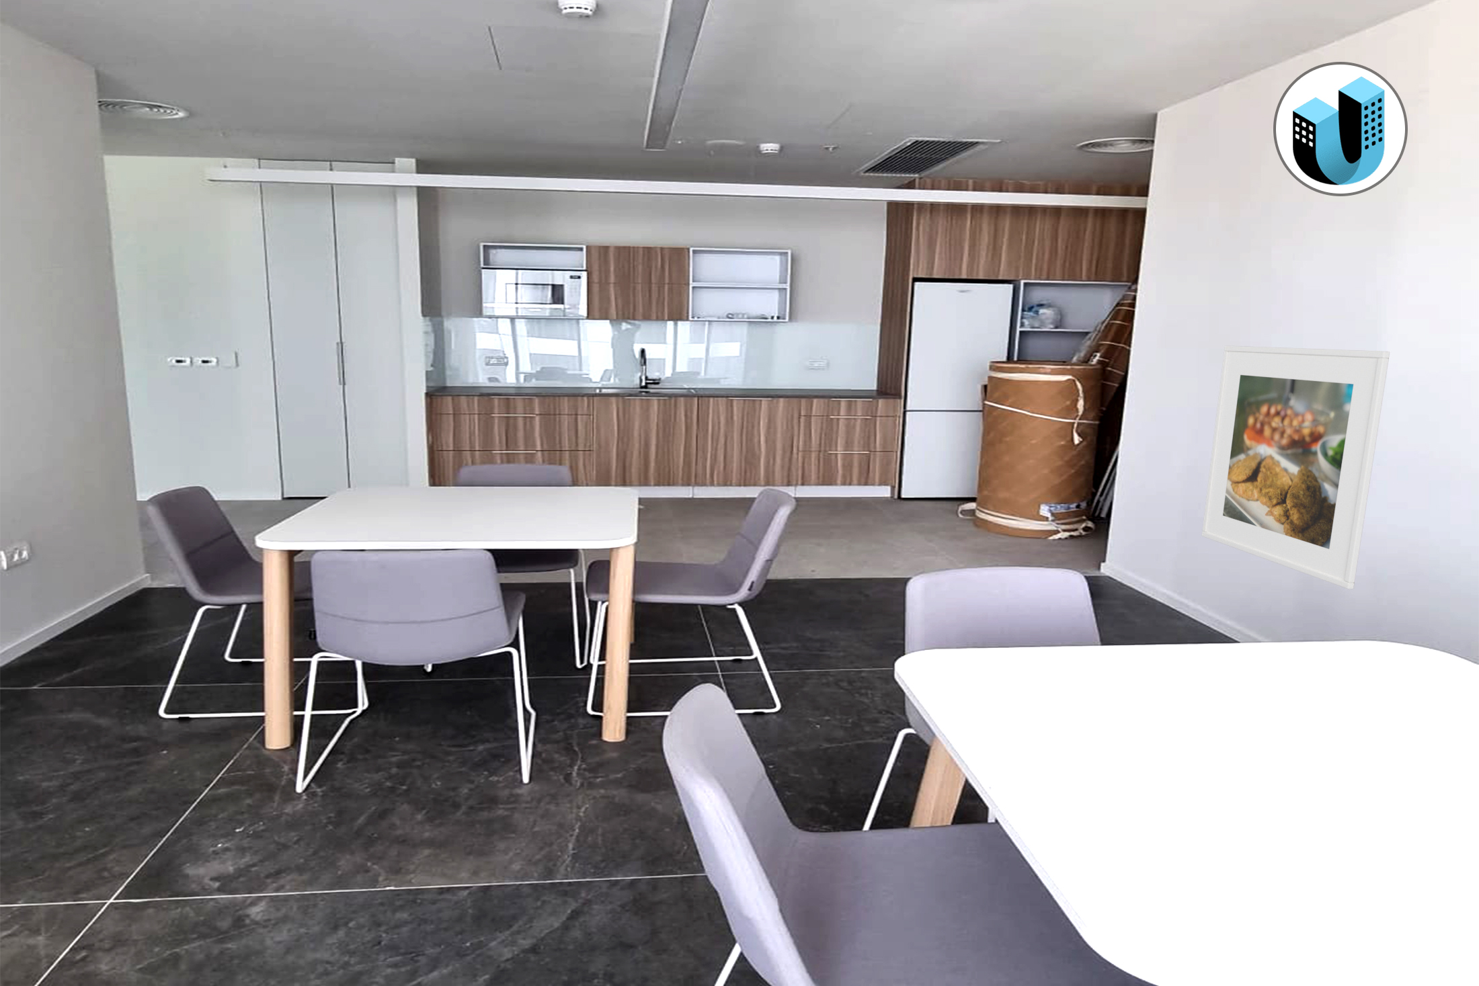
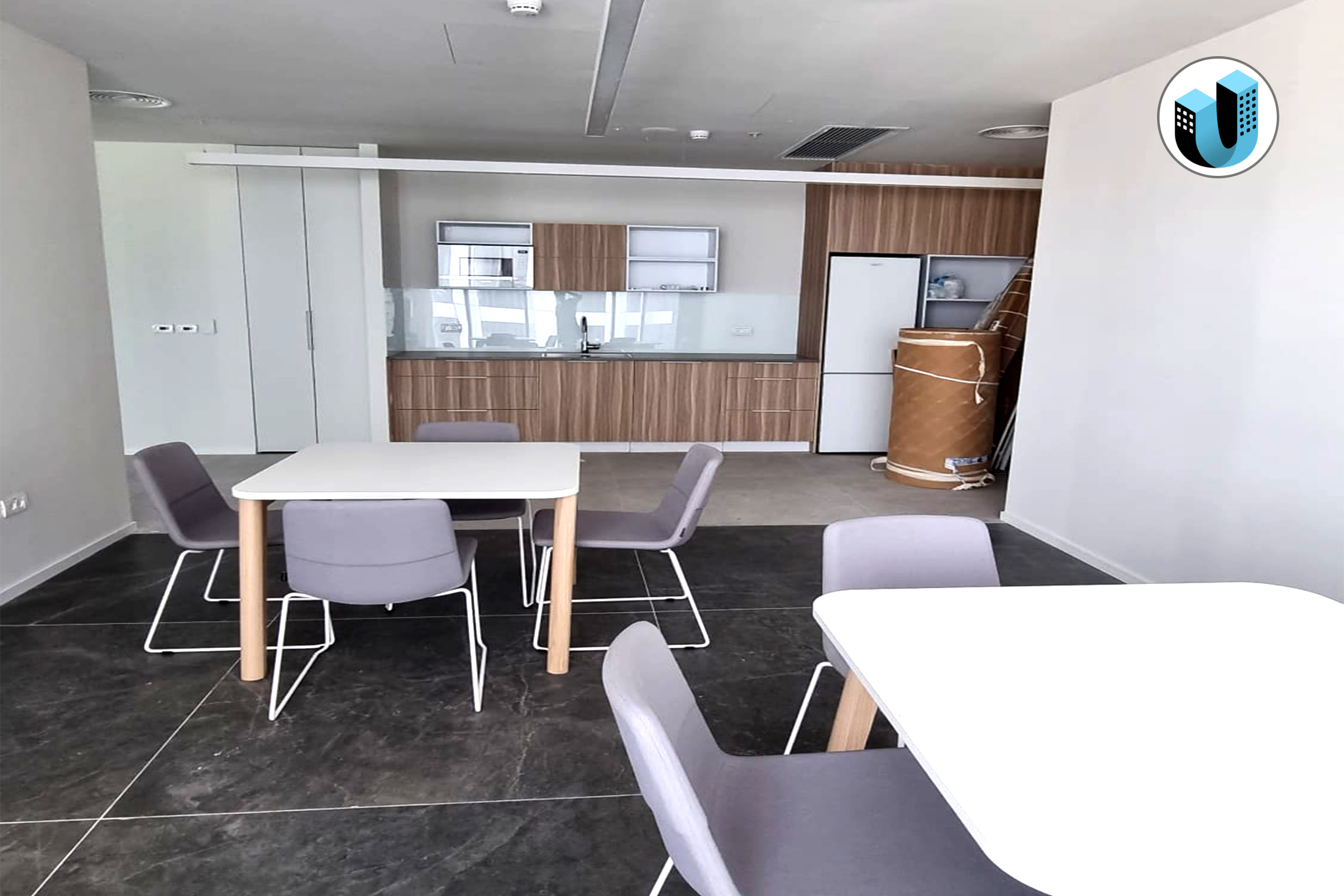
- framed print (1283, 456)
